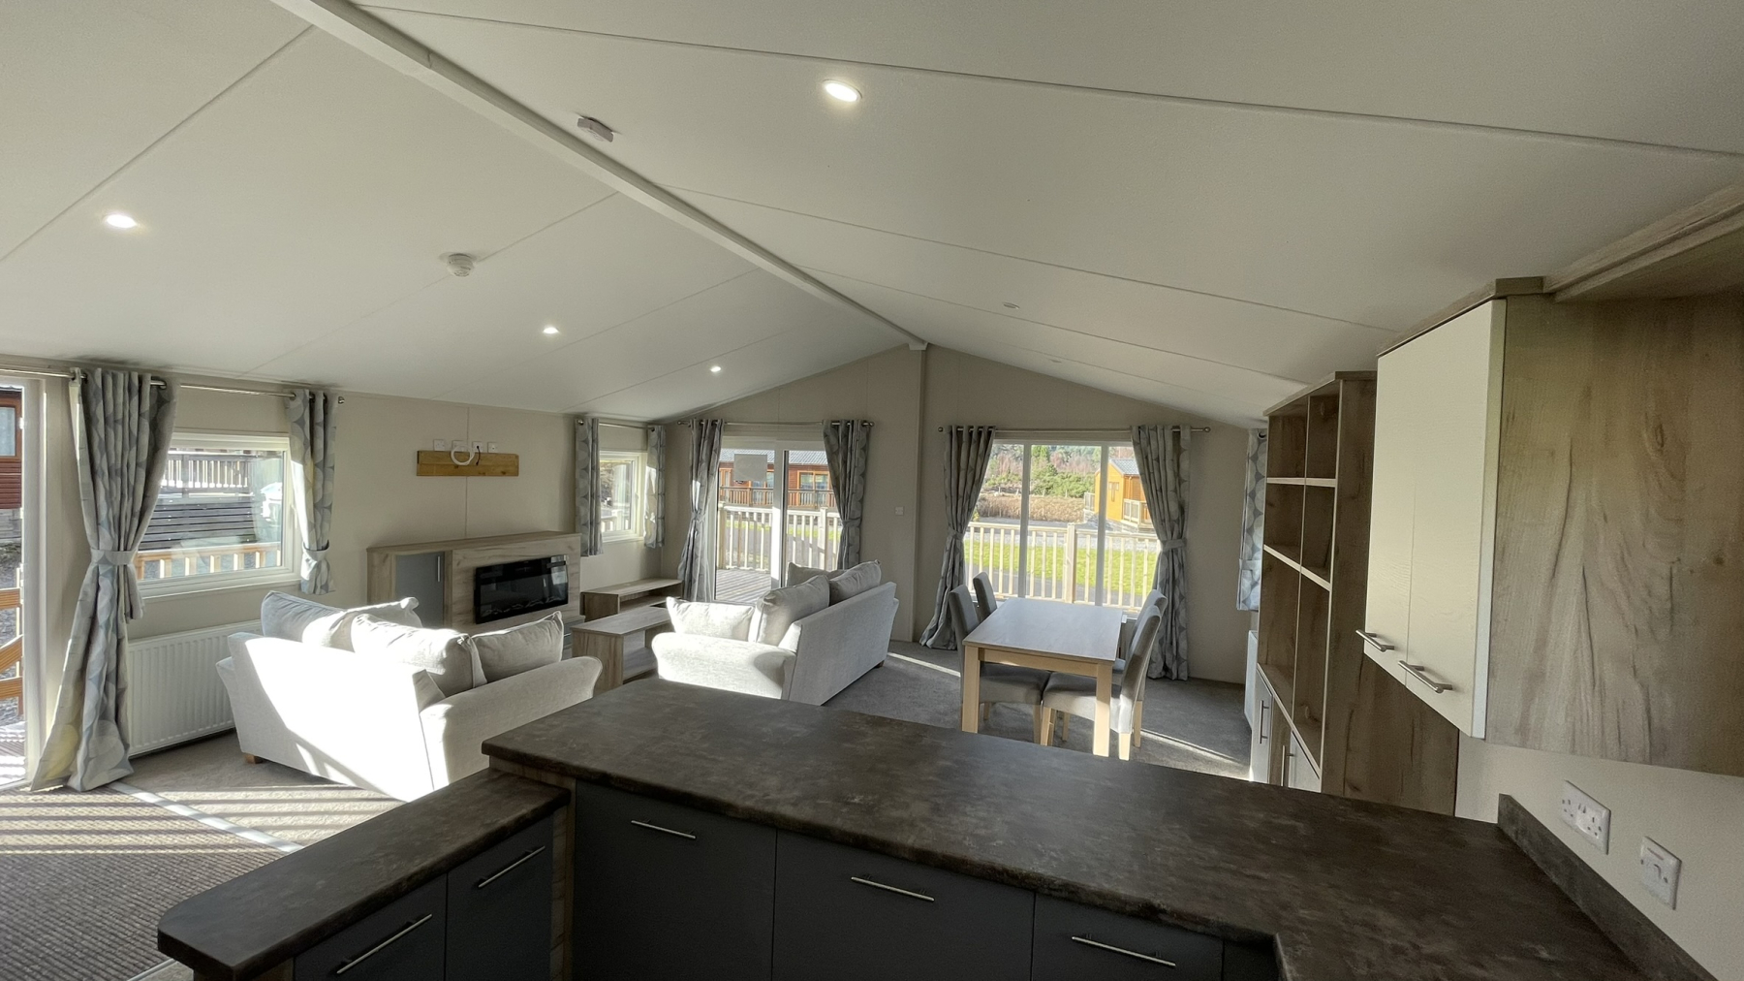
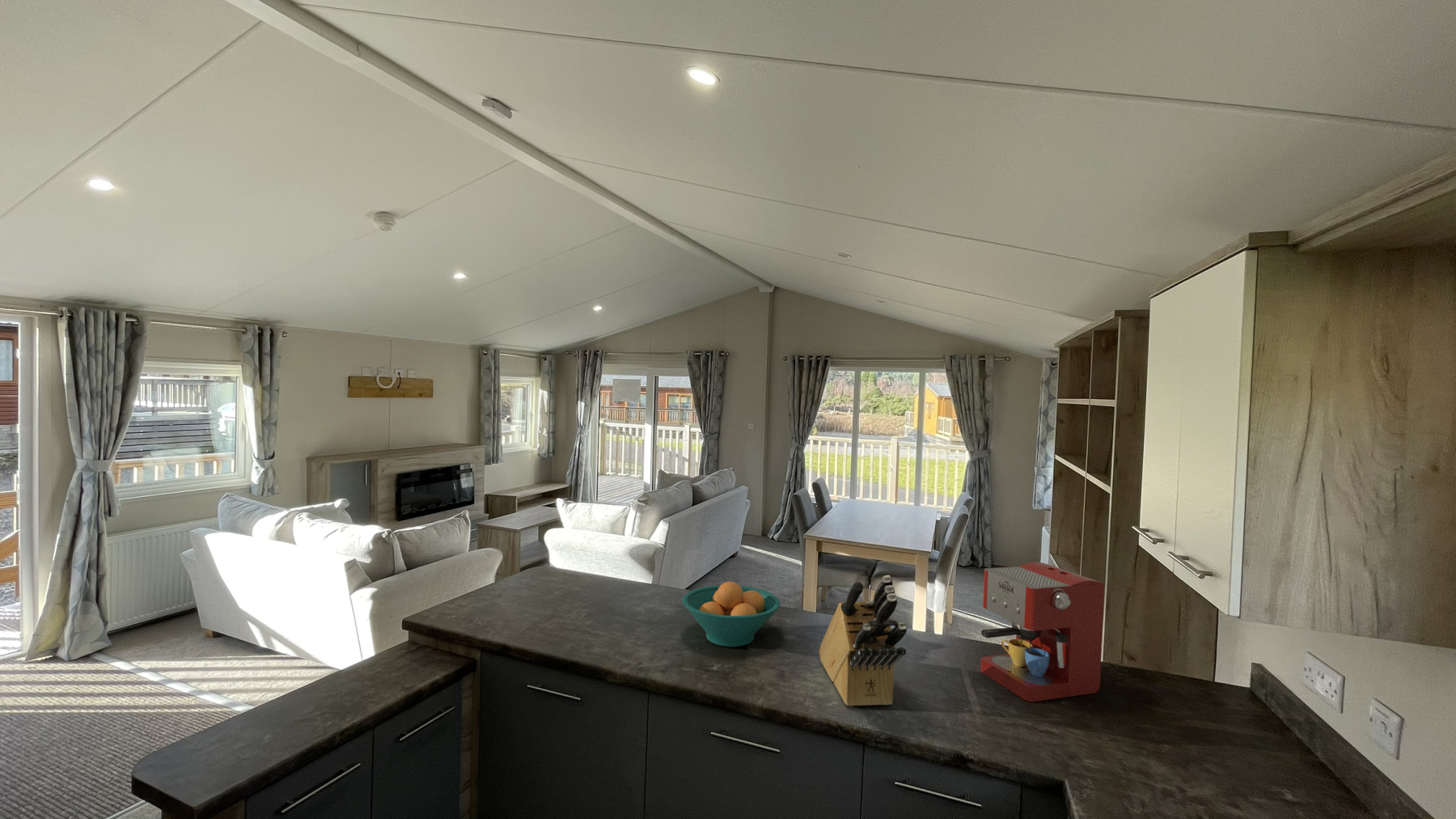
+ coffee maker (1040, 626)
+ knife block (860, 626)
+ fruit bowl (730, 610)
